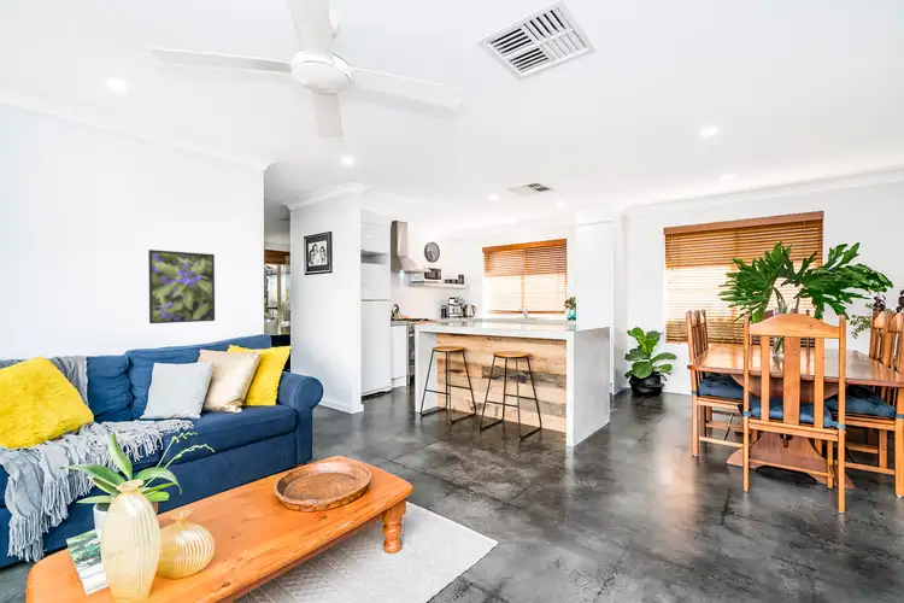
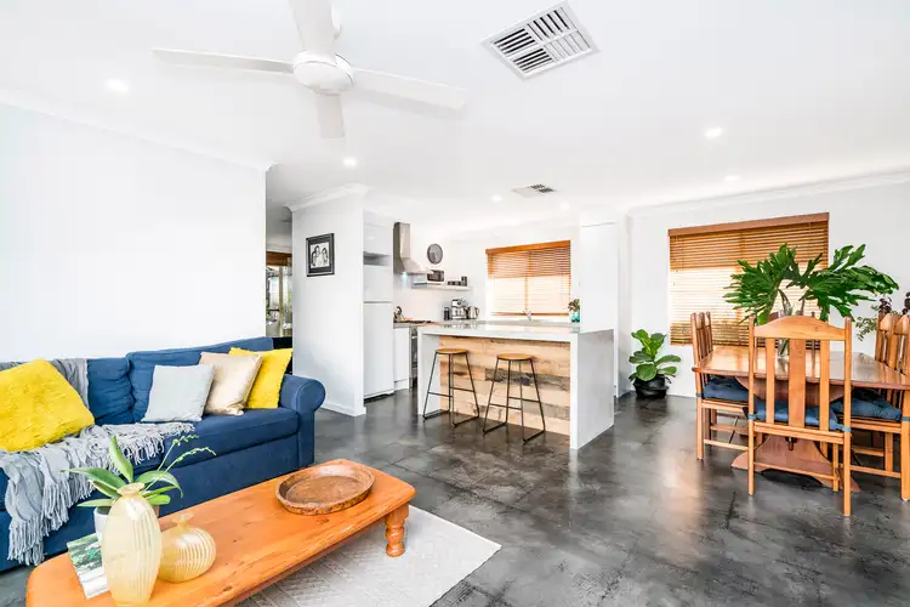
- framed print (183, 287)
